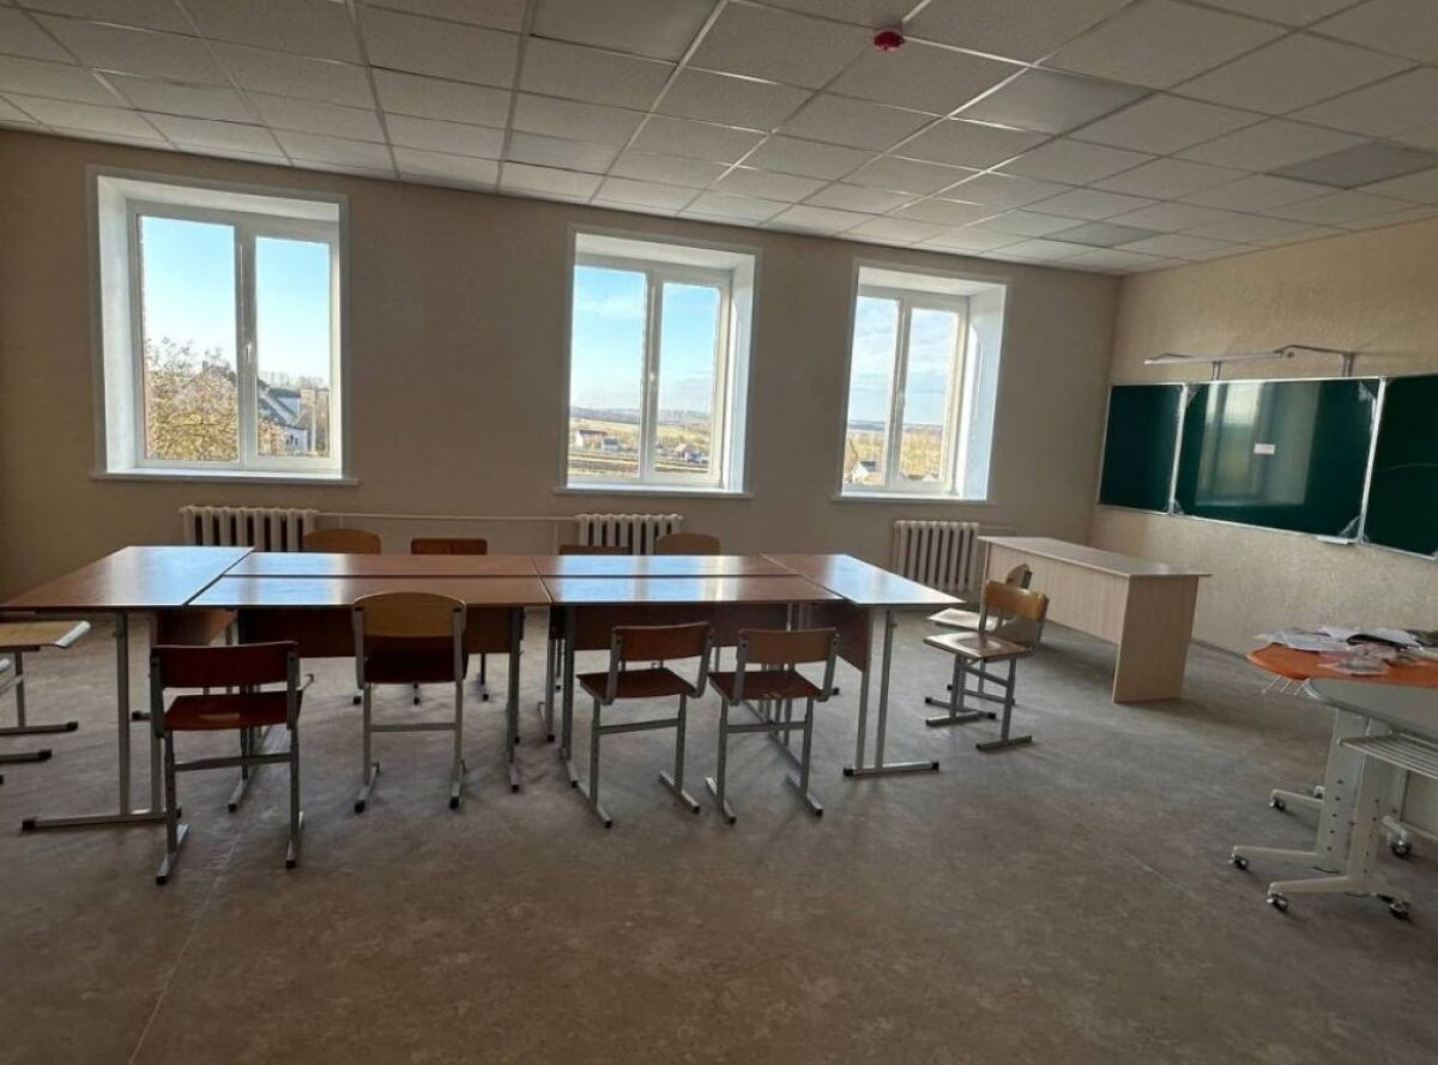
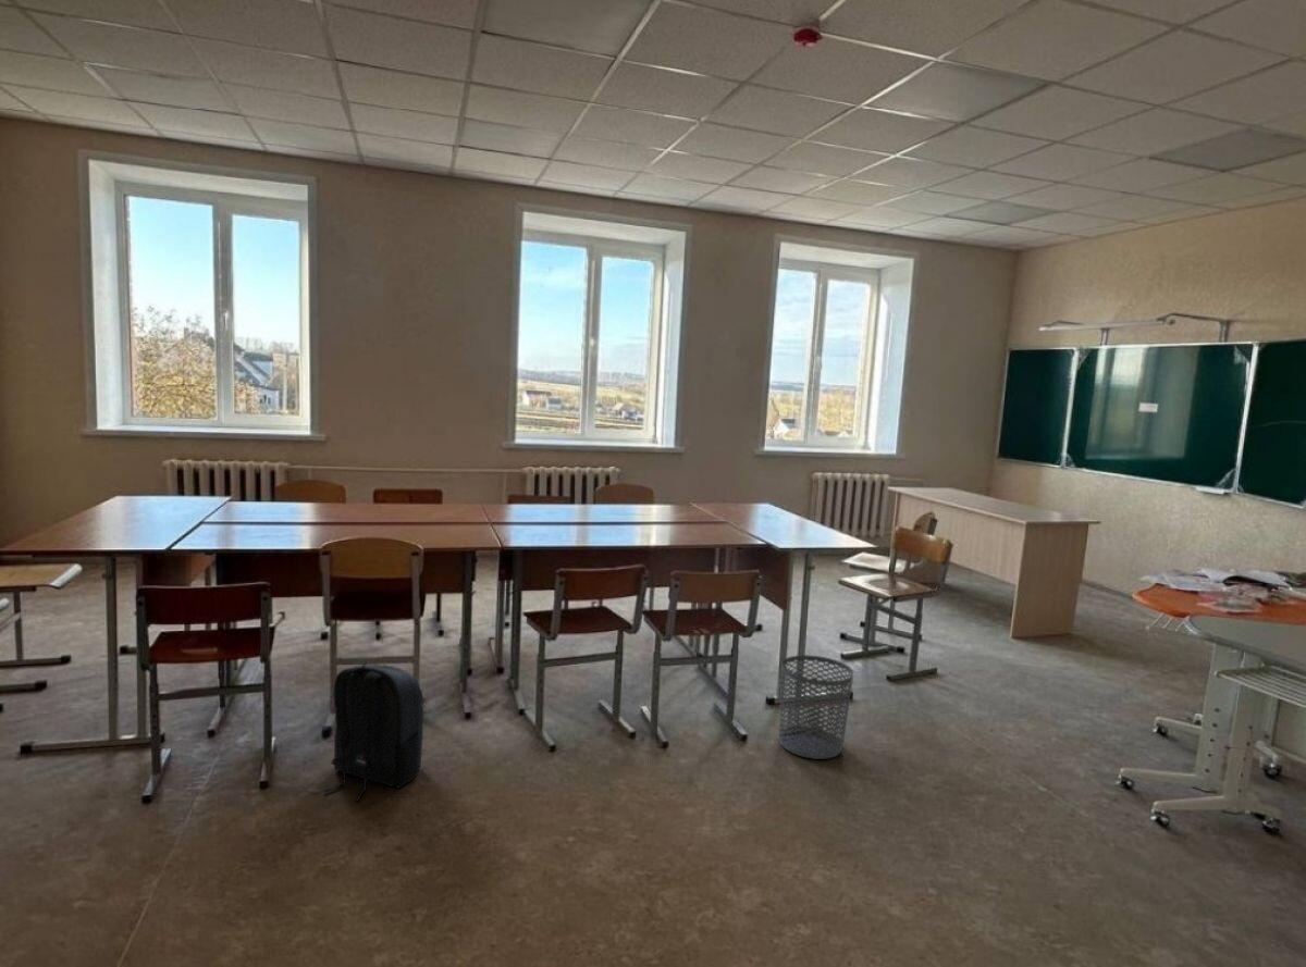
+ waste bin (813, 706)
+ backpack (371, 719)
